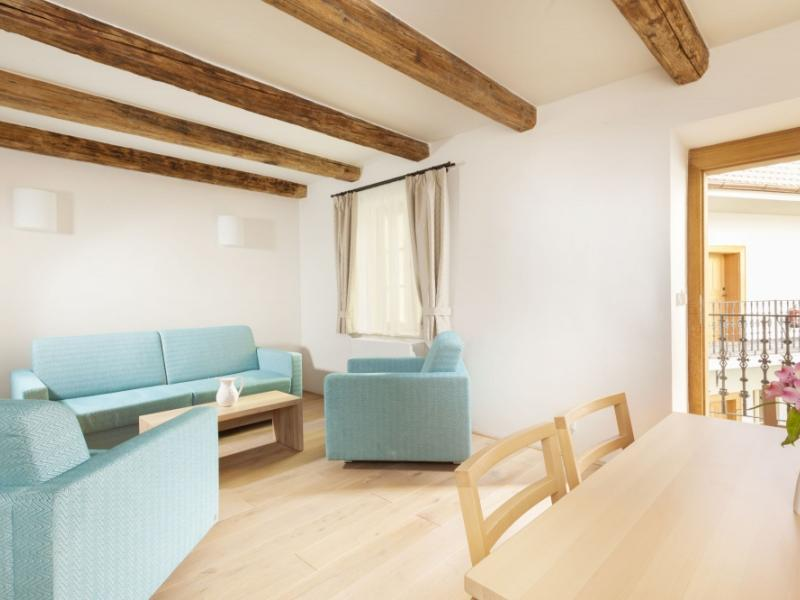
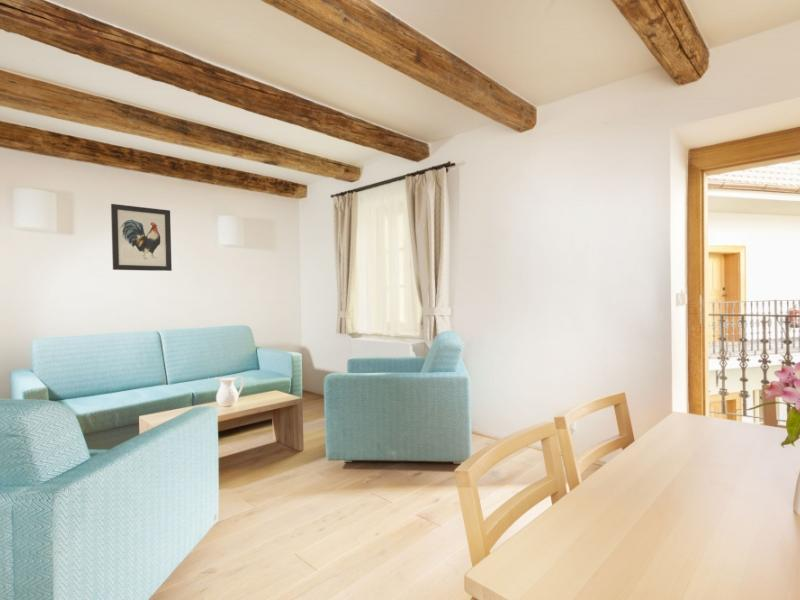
+ wall art (142, 238)
